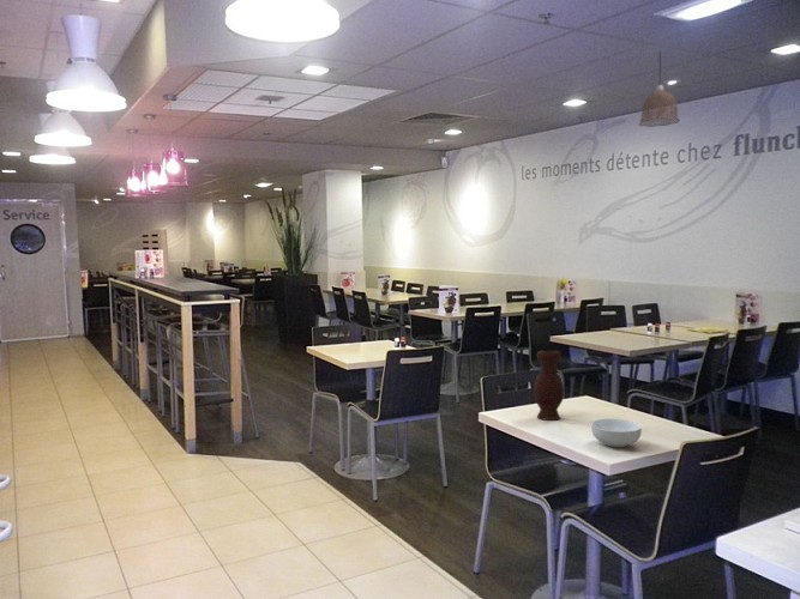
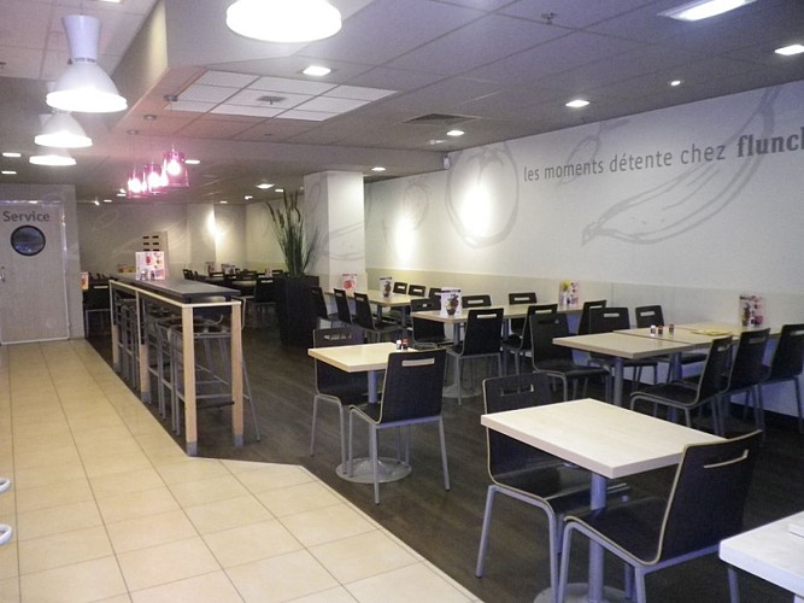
- cereal bowl (615, 434)
- pendant lamp (658, 86)
- vase (548, 383)
